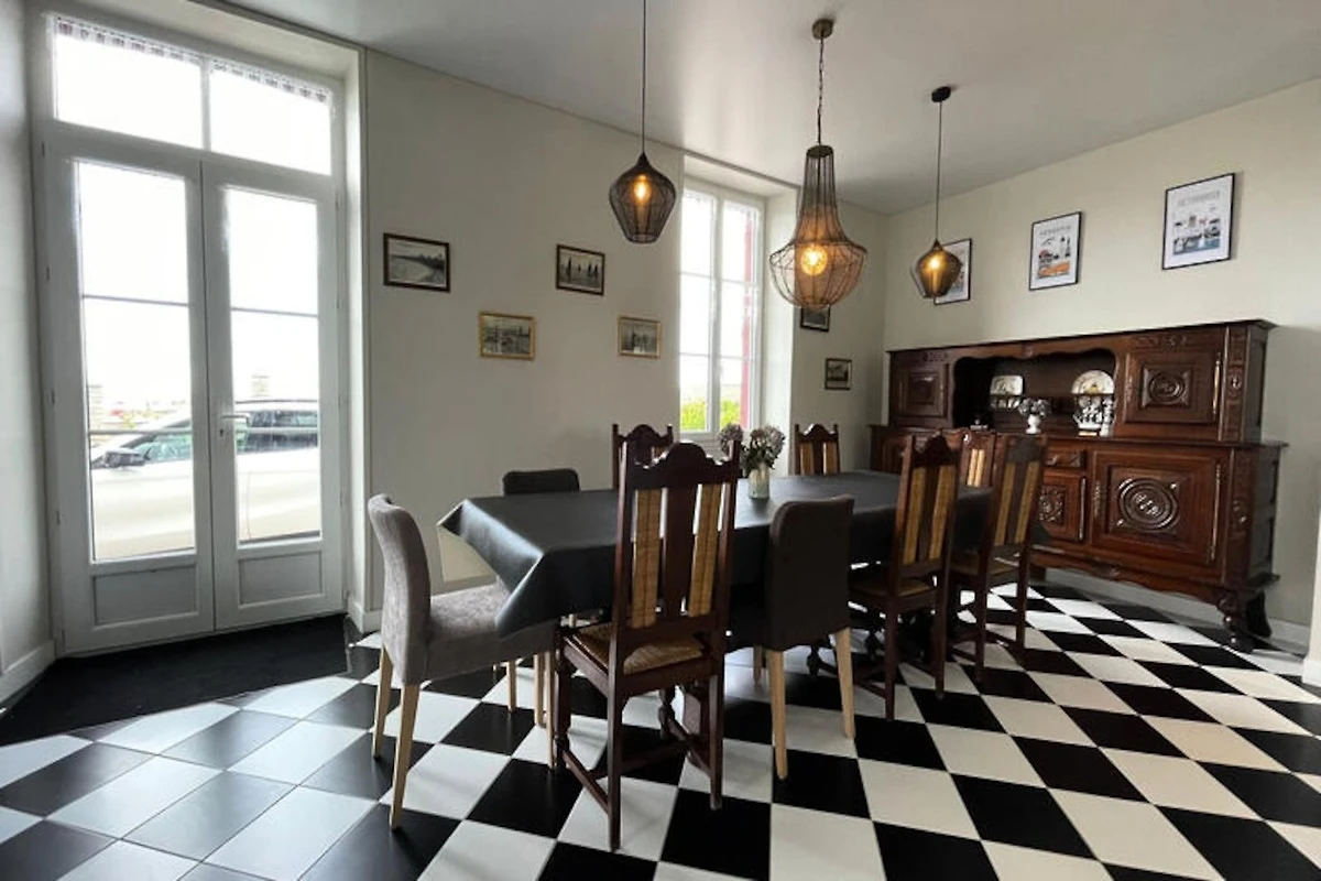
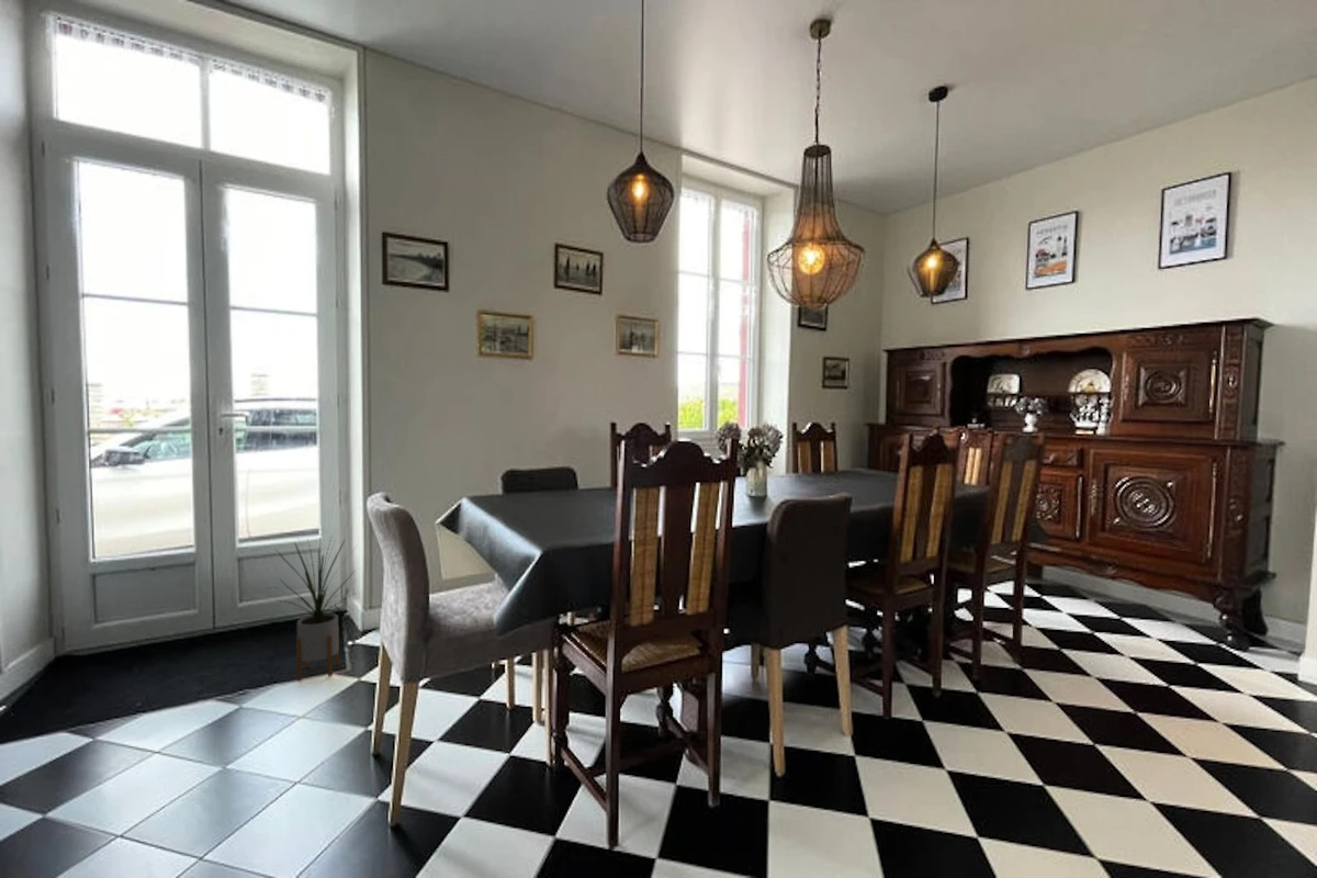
+ house plant (317, 601)
